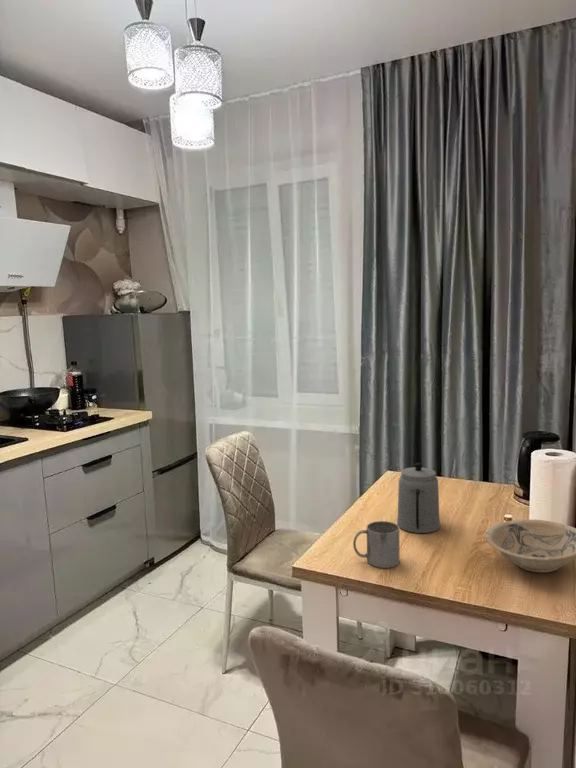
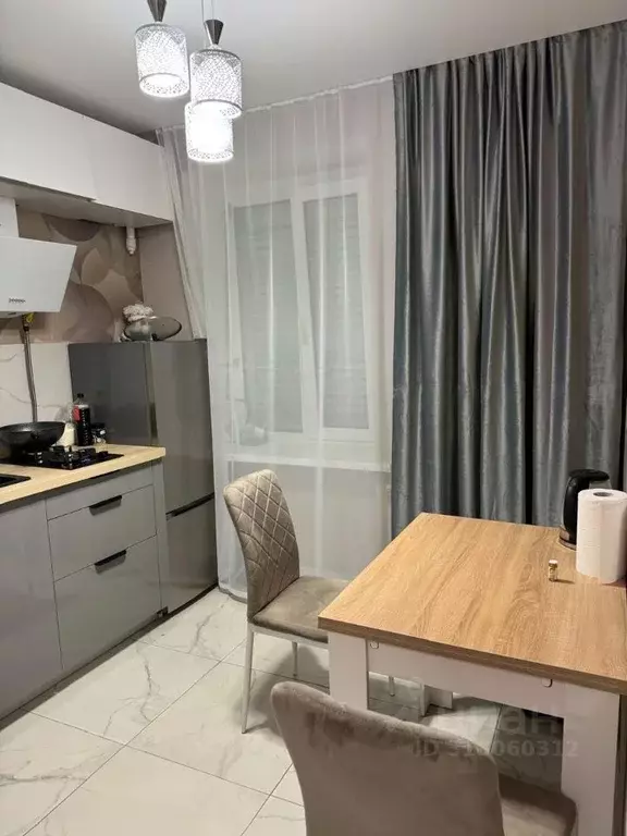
- bowl (535, 548)
- teapot (418, 493)
- mug (376, 544)
